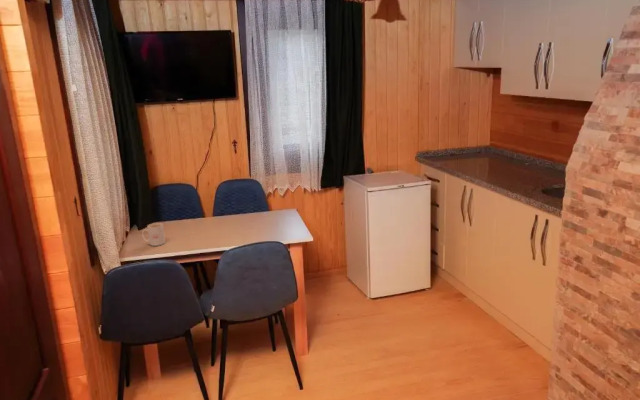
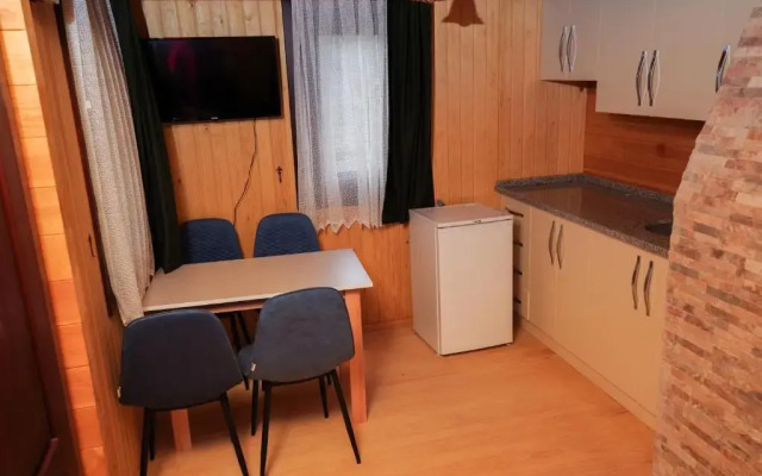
- mug (153, 234)
